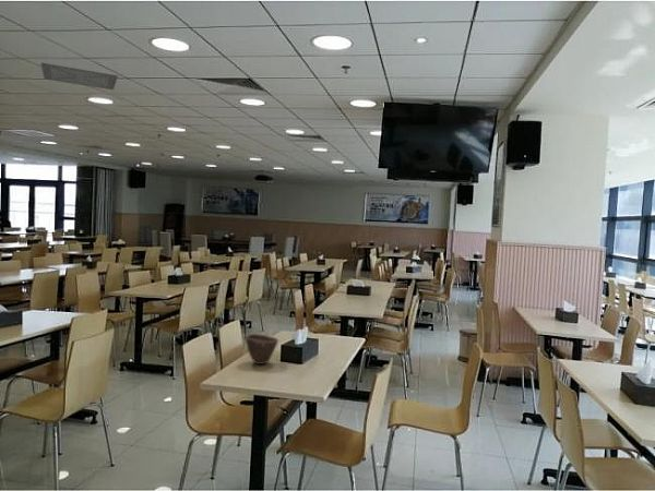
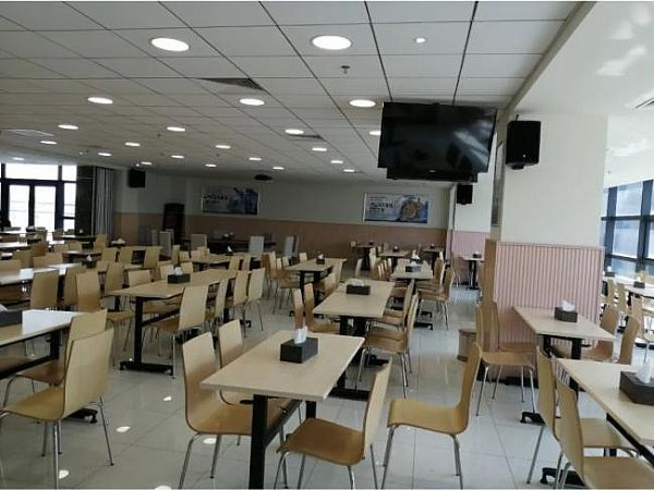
- ceiling vent (80, 76)
- bowl (261, 349)
